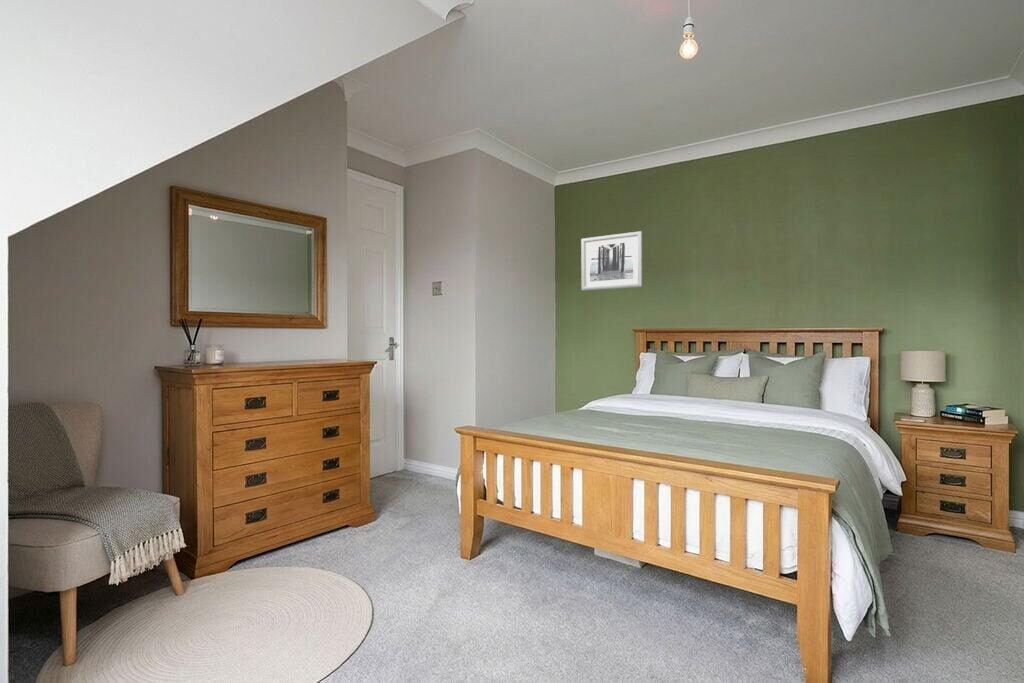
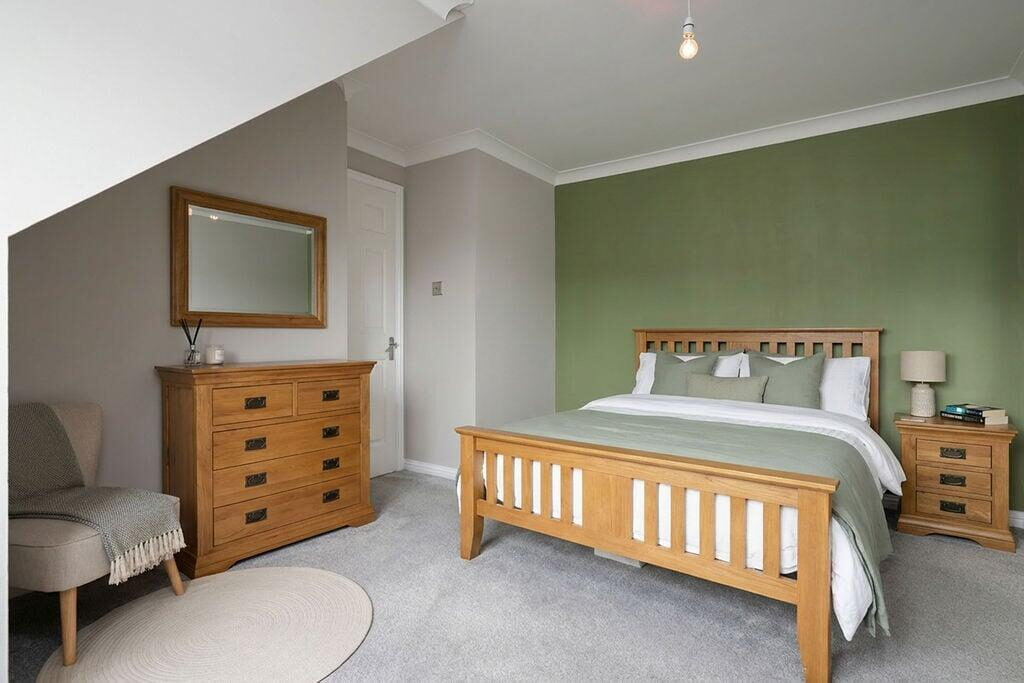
- wall art (610, 262)
